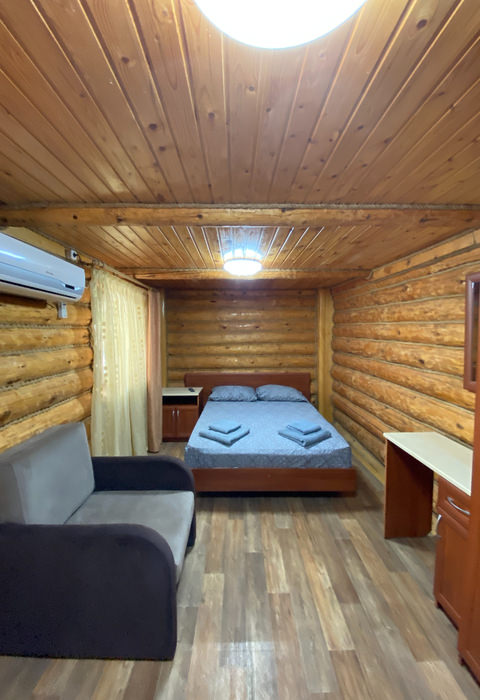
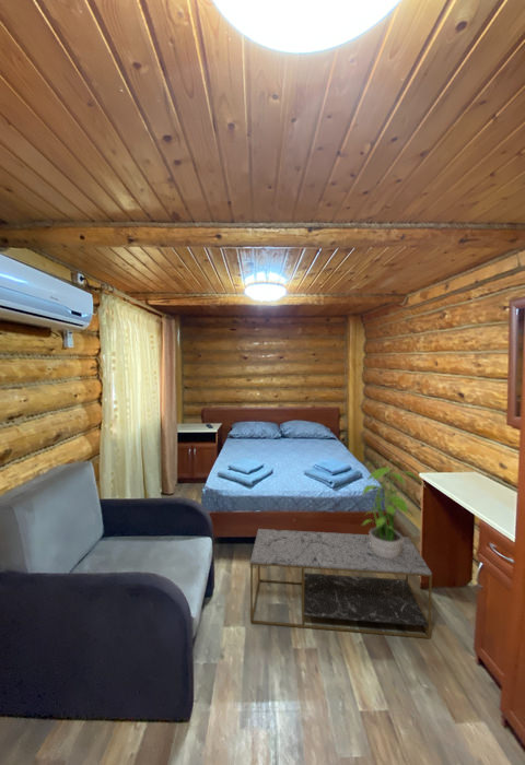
+ coffee table (334, 577)
+ potted plant (392, 507)
